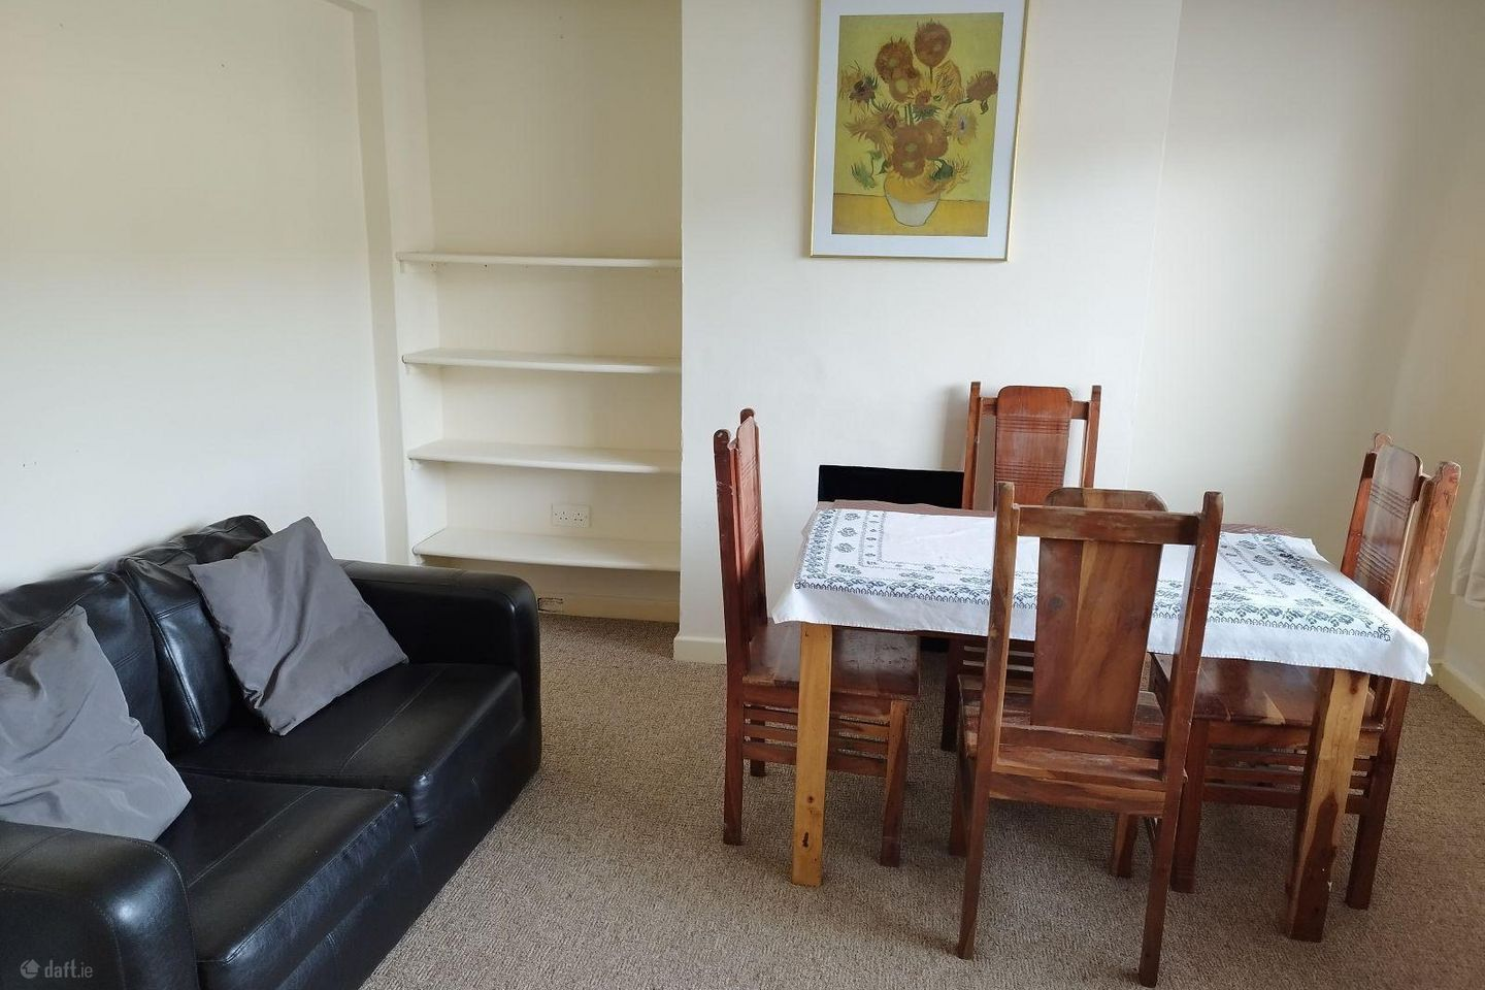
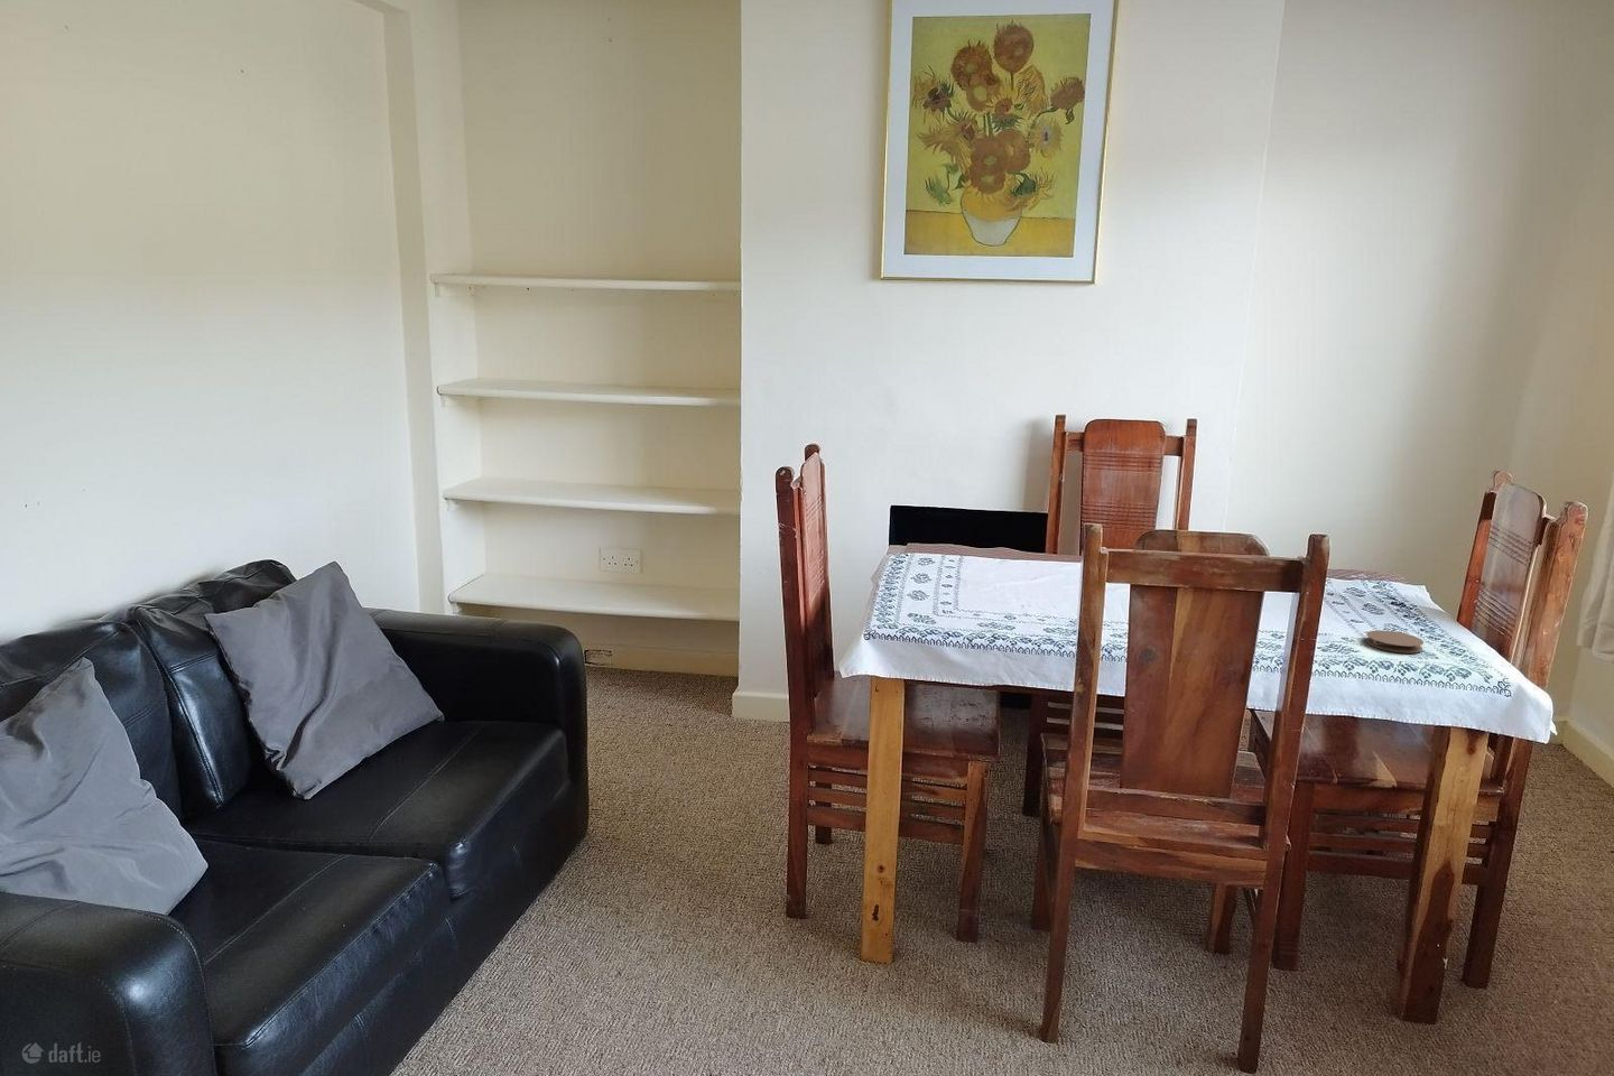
+ coaster (1394, 641)
